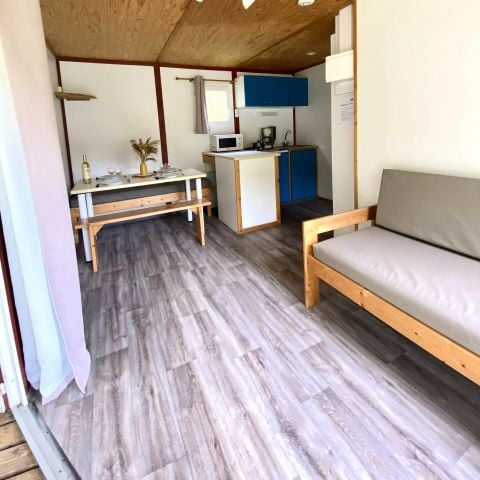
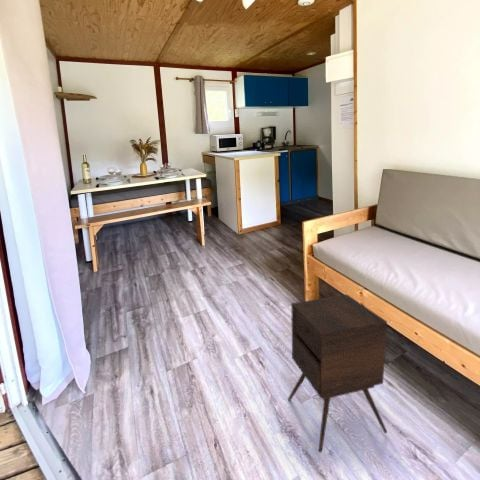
+ side table (334, 366)
